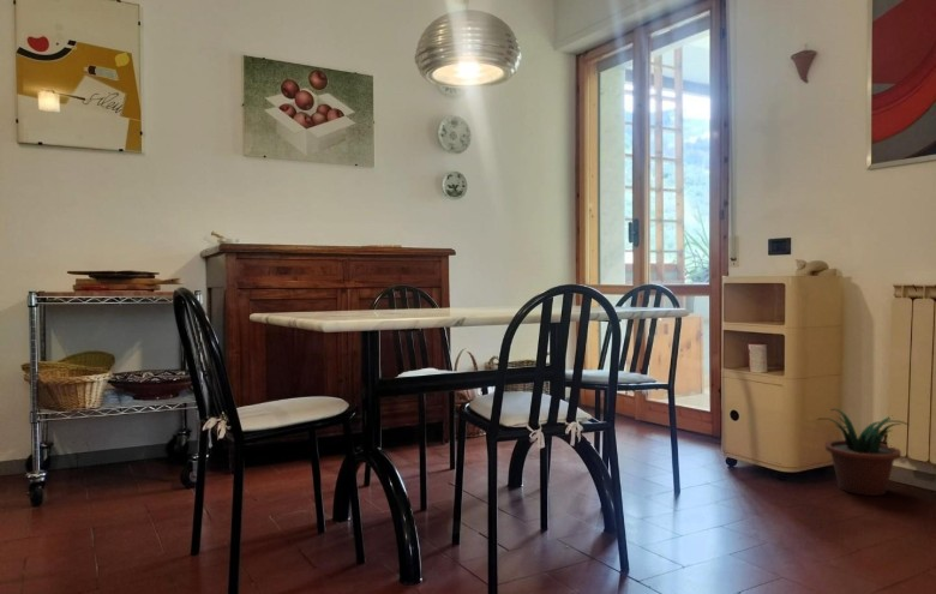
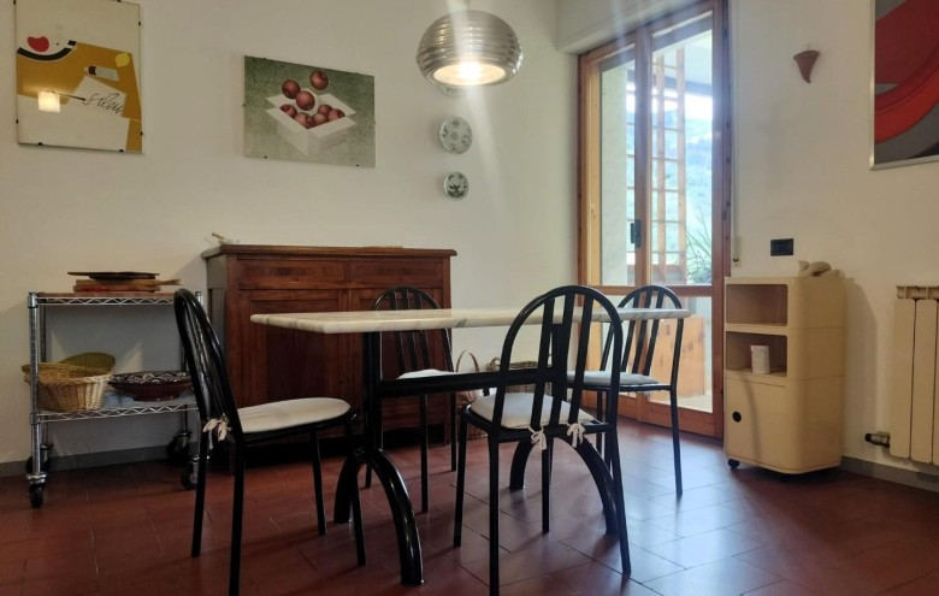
- potted plant (864, 451)
